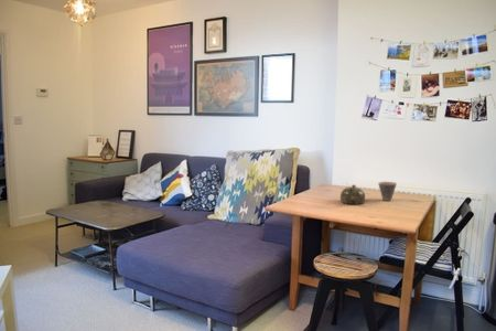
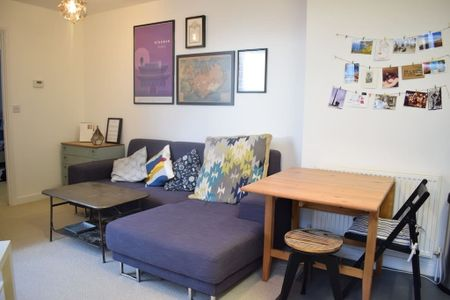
- cup (387, 191)
- teapot (352, 193)
